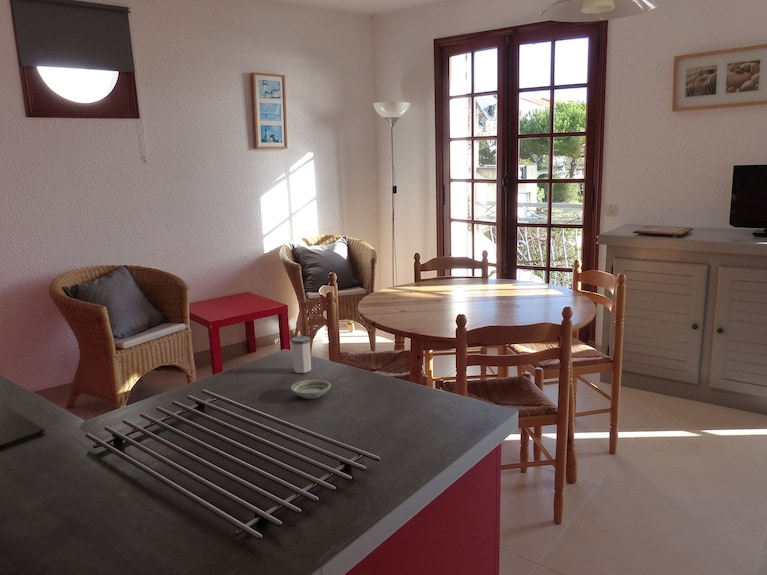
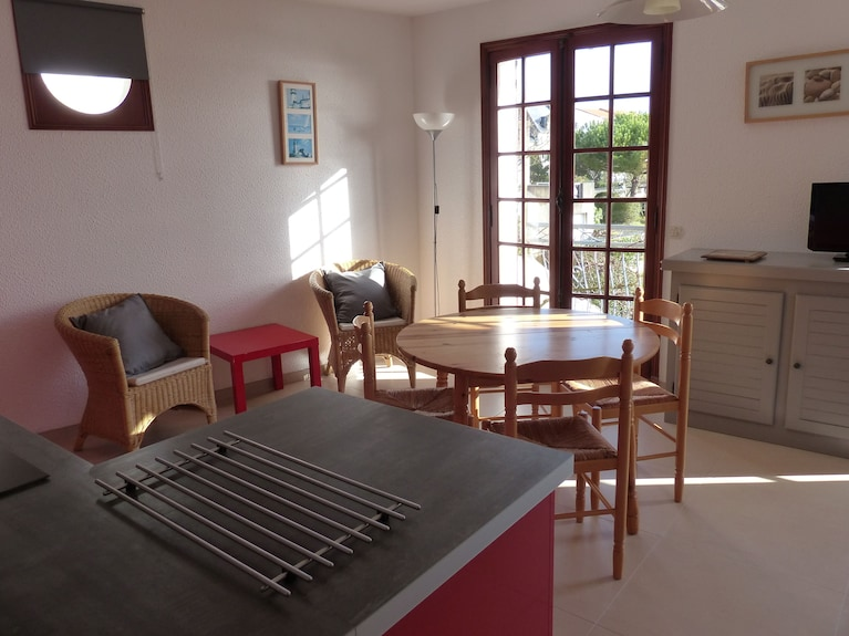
- saucer (311, 390)
- salt shaker (301, 354)
